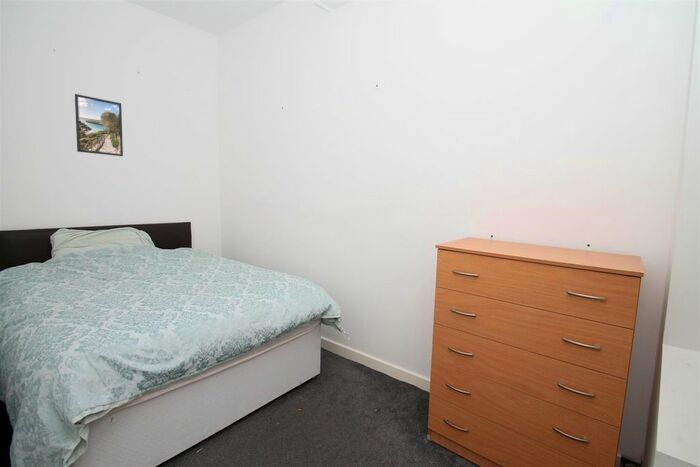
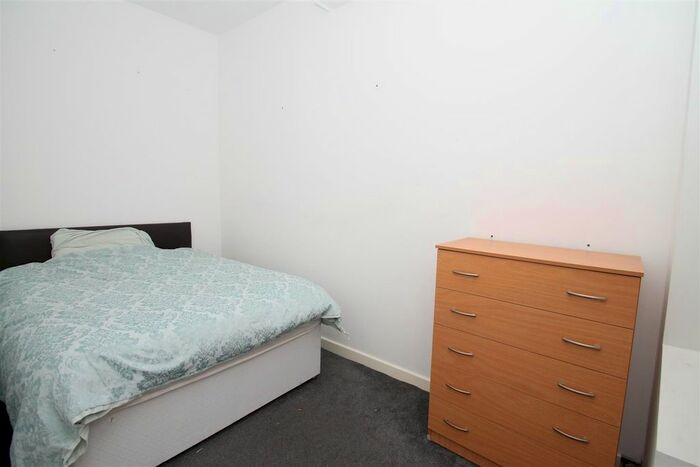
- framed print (99, 126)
